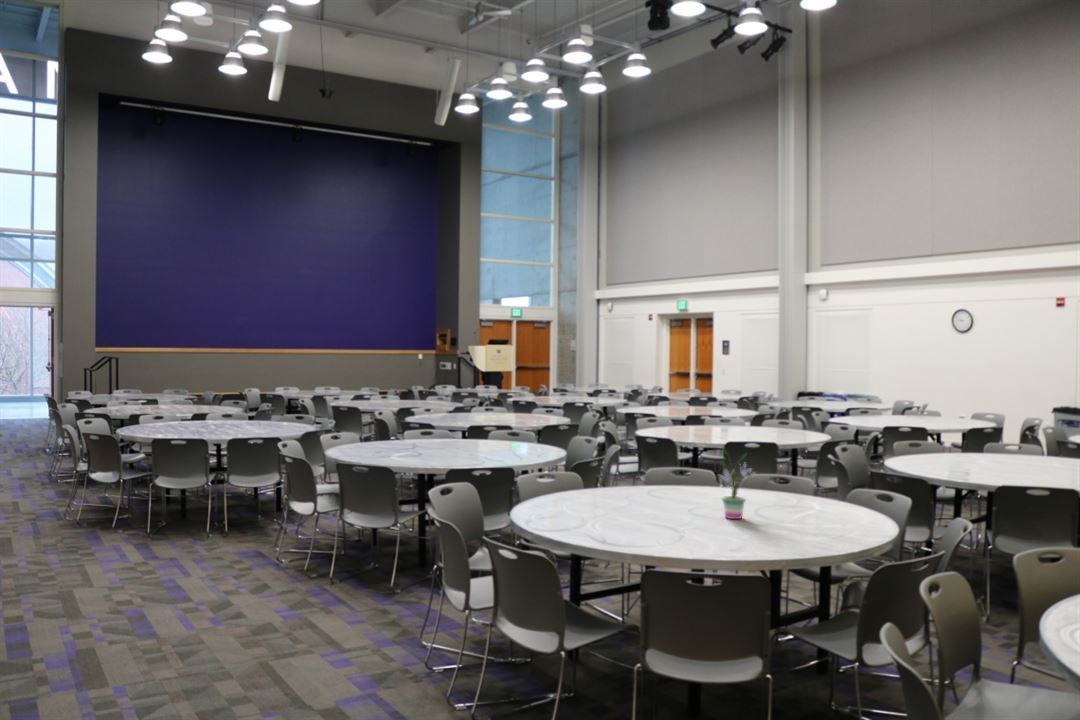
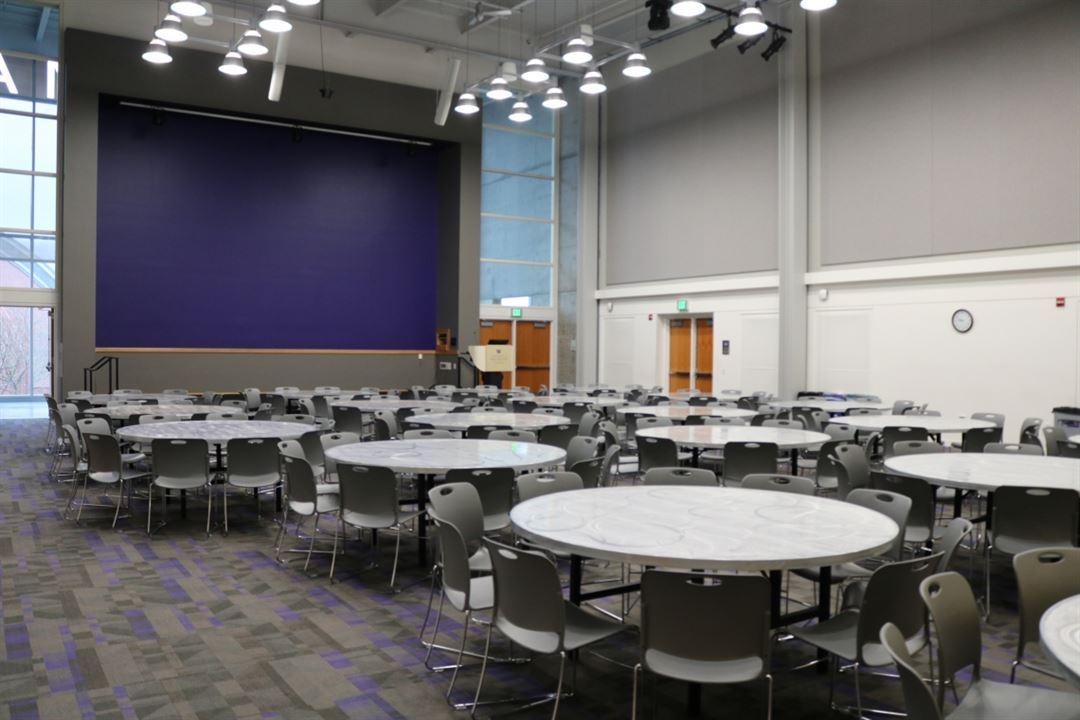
- potted plant (736, 482)
